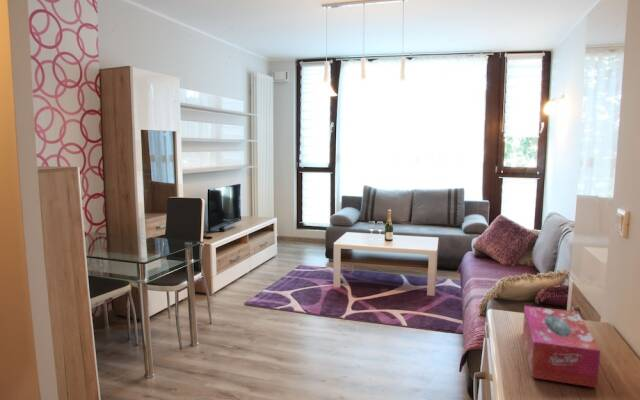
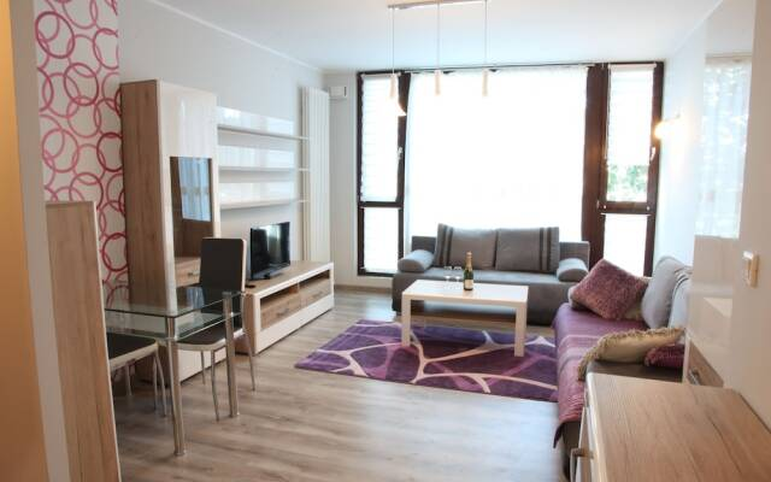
- tissue box (556, 341)
